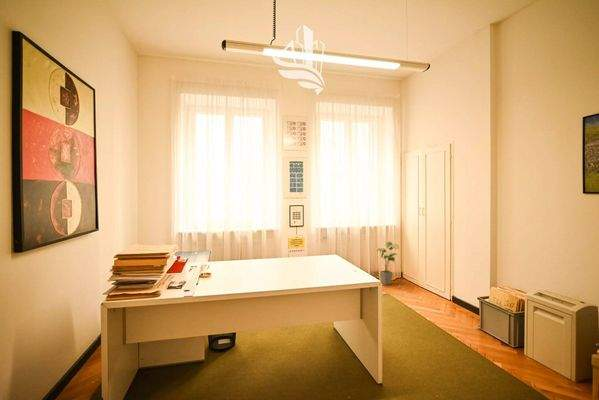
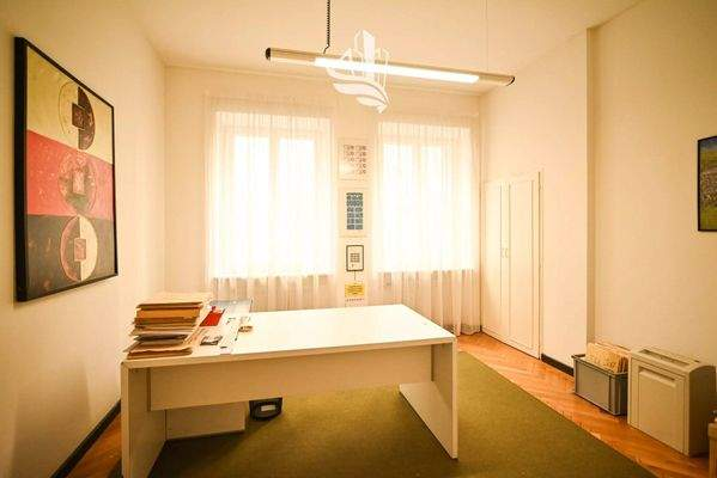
- house plant (388, 263)
